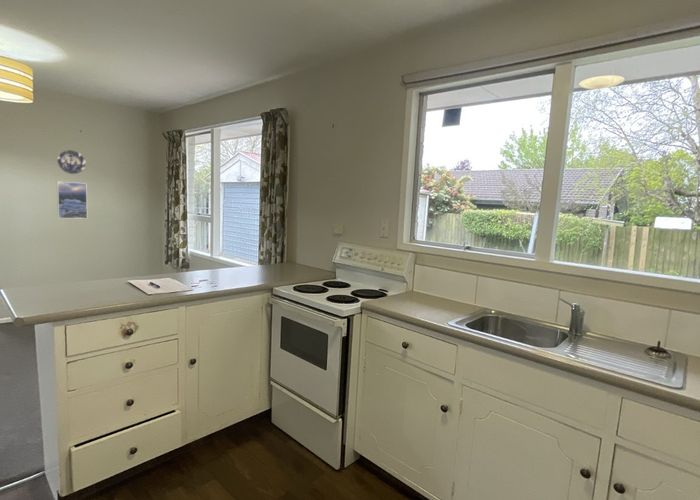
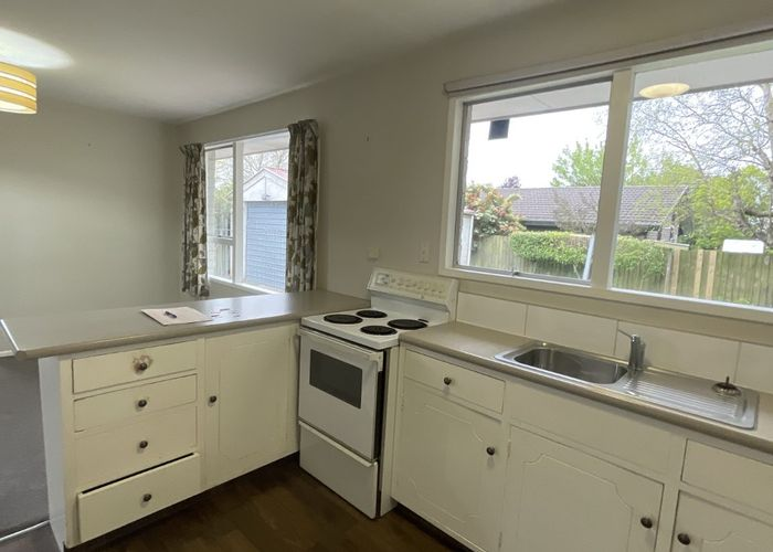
- plate (71, 162)
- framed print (72, 200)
